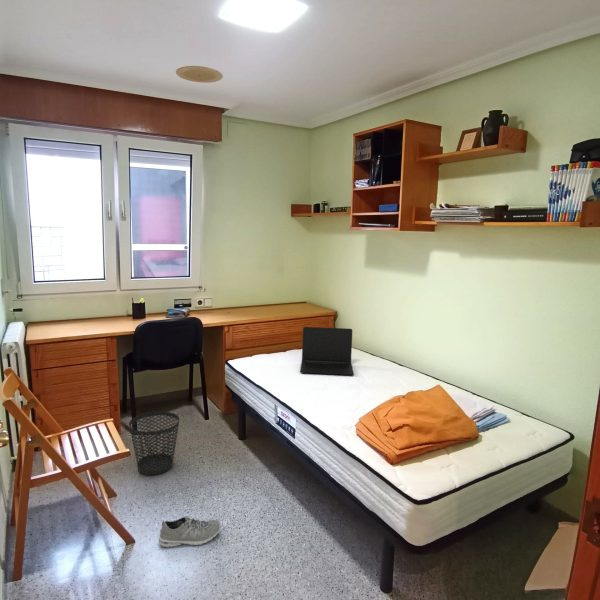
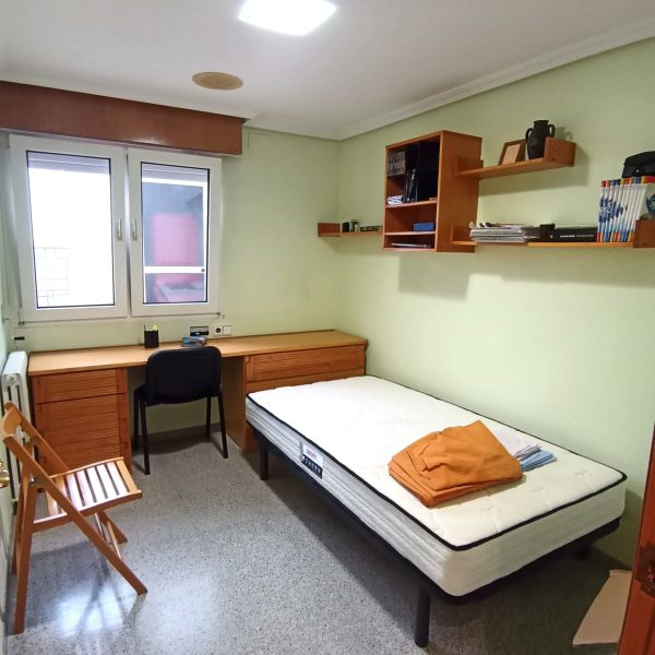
- sneaker (190, 528)
- wastebasket (155, 444)
- laptop (327, 350)
